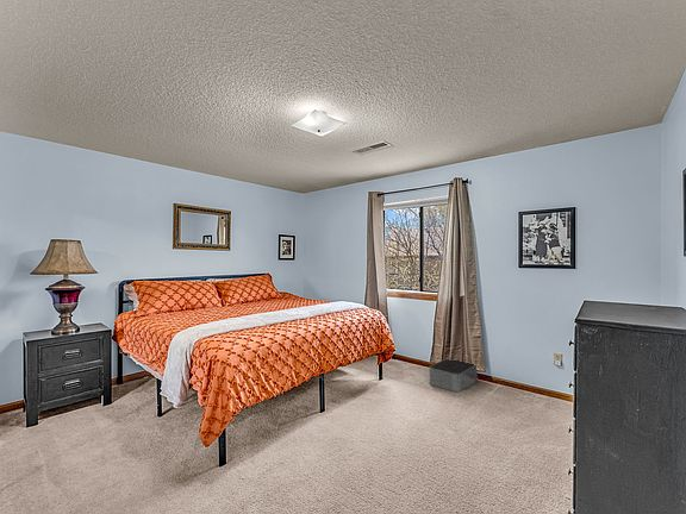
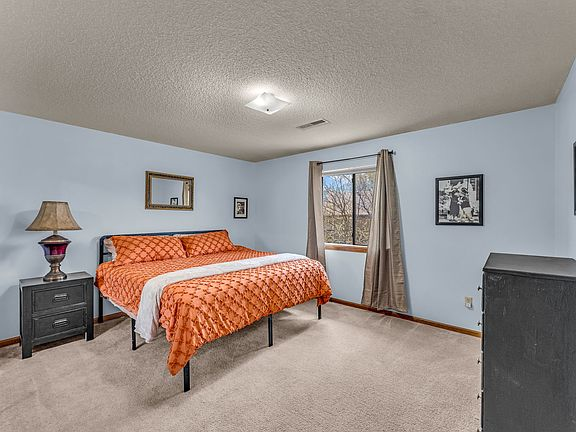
- storage bin (453, 372)
